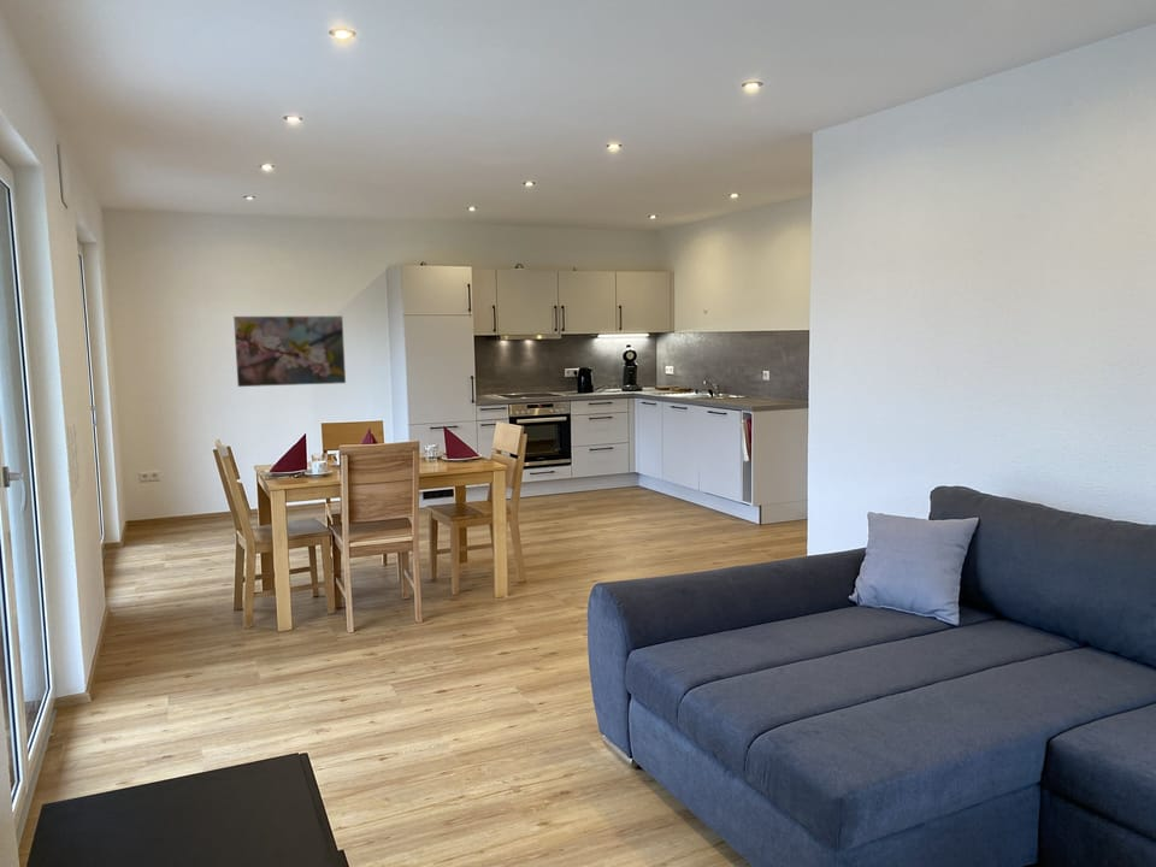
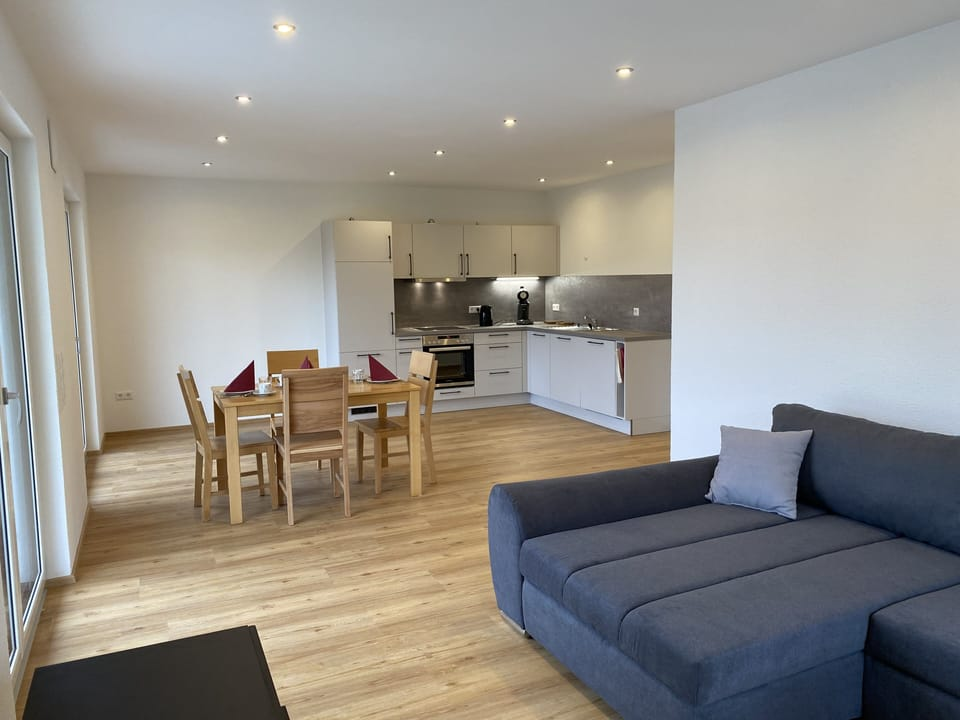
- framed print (290, 350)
